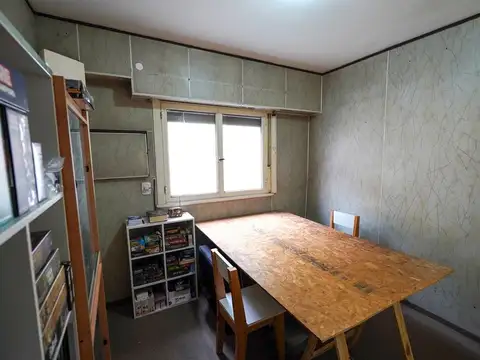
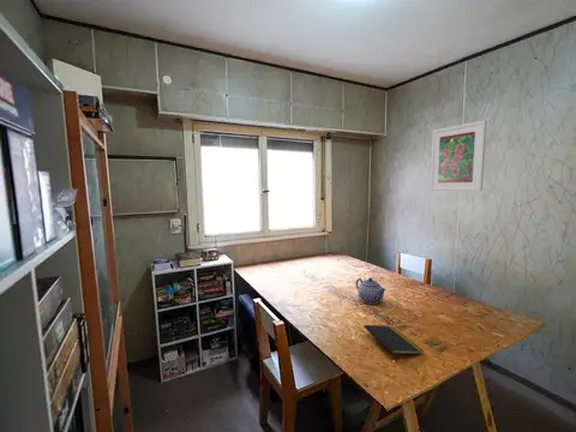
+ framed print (455, 158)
+ notepad (391, 338)
+ teapot (370, 289)
